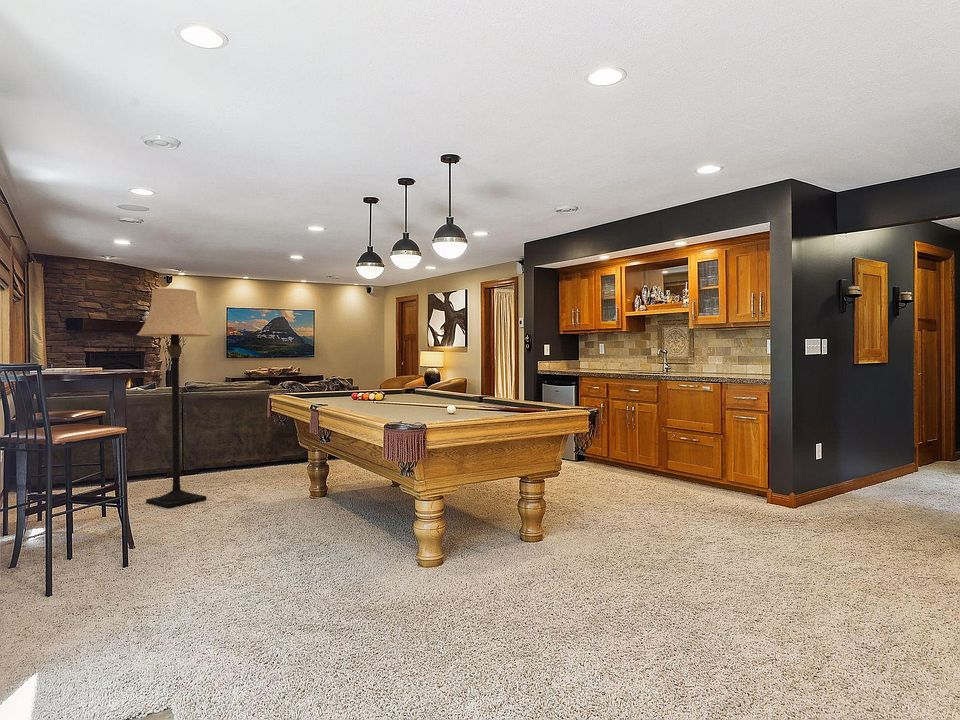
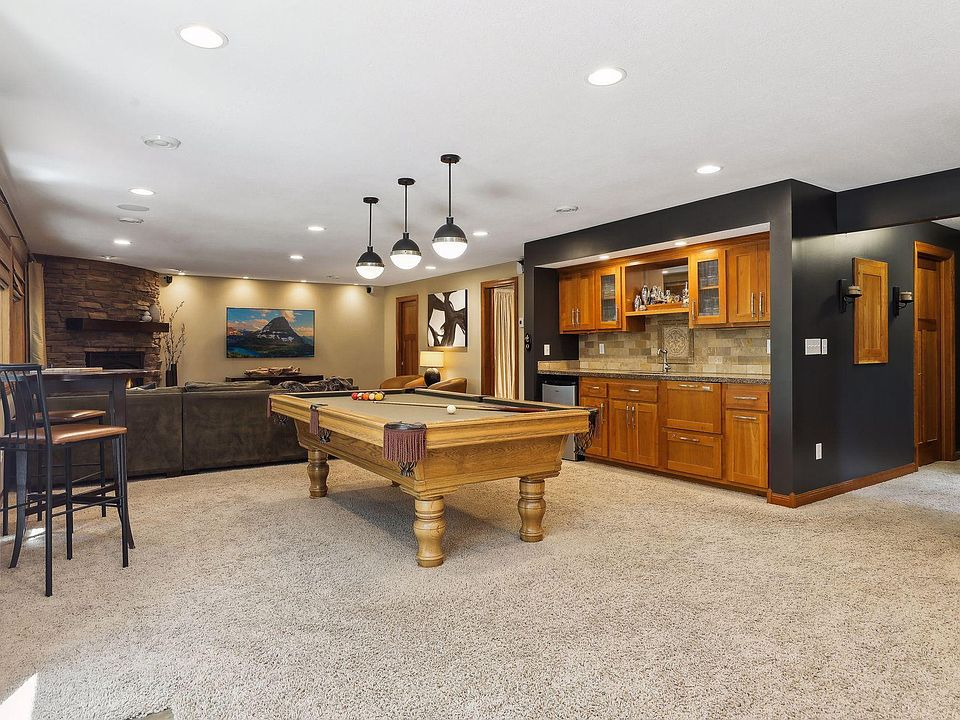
- lamp (175, 395)
